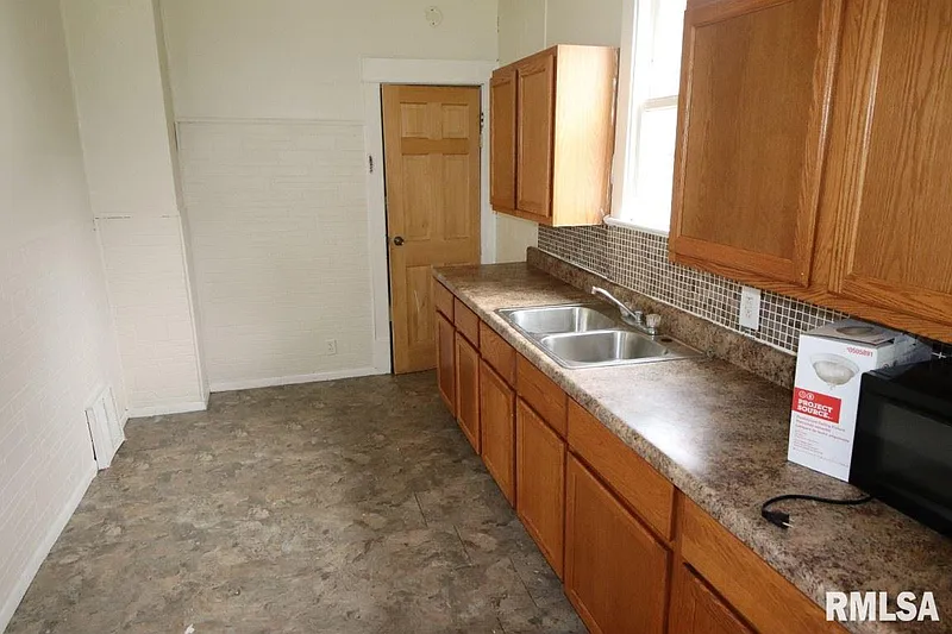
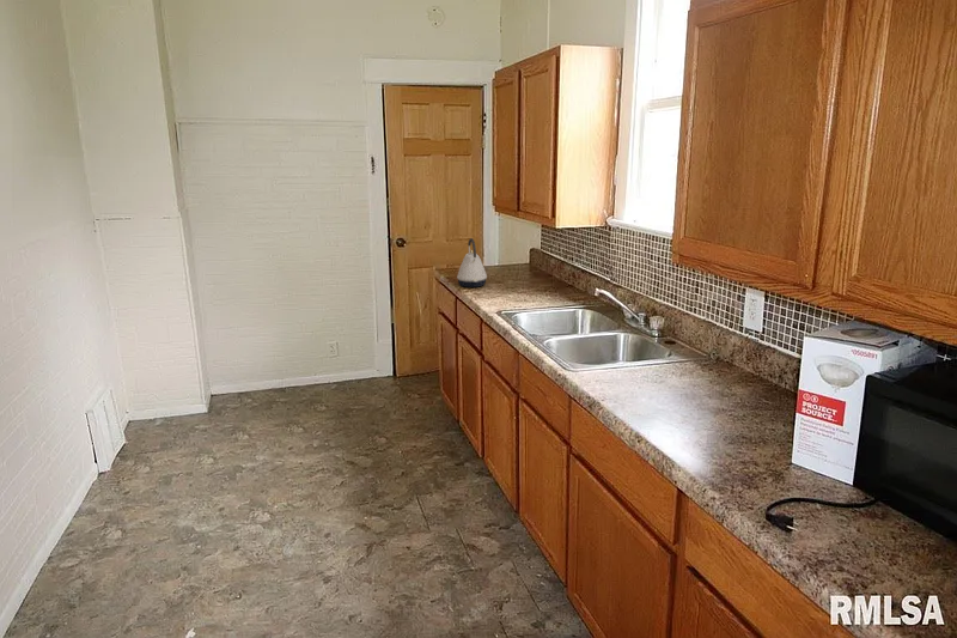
+ kettle (471, 261)
